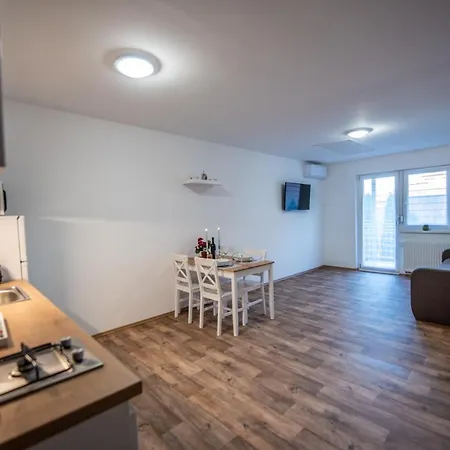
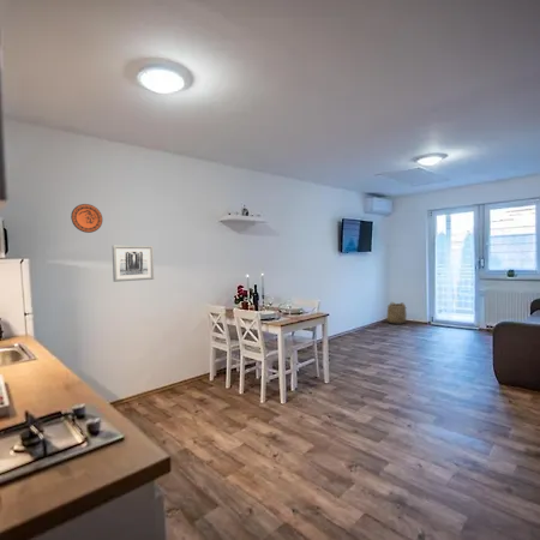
+ wall art (133, 263)
+ decorative plate (86, 217)
+ basket (395, 312)
